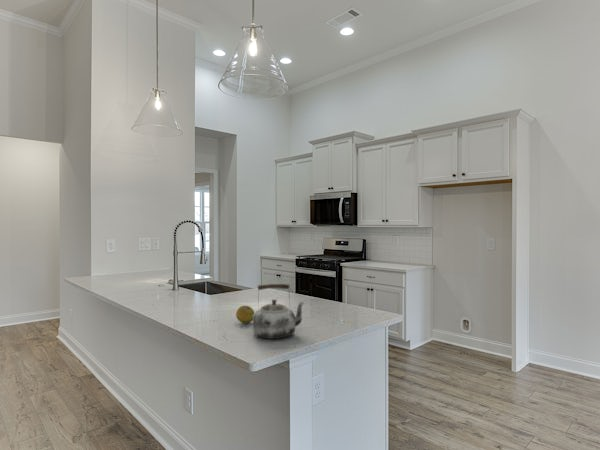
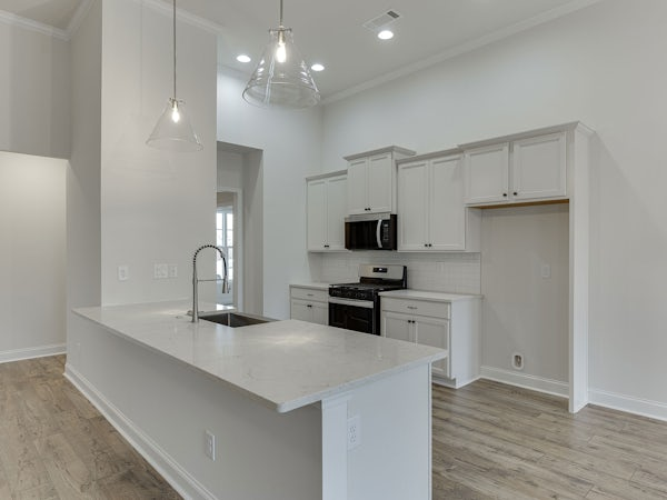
- kettle (279, 309)
- fruit (245, 314)
